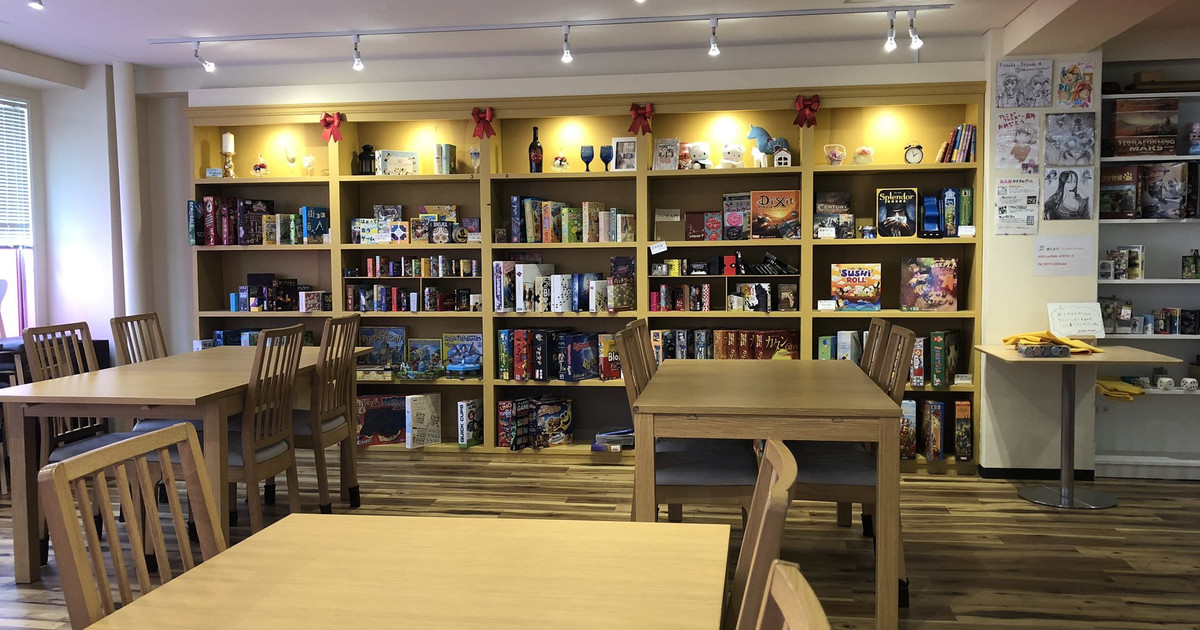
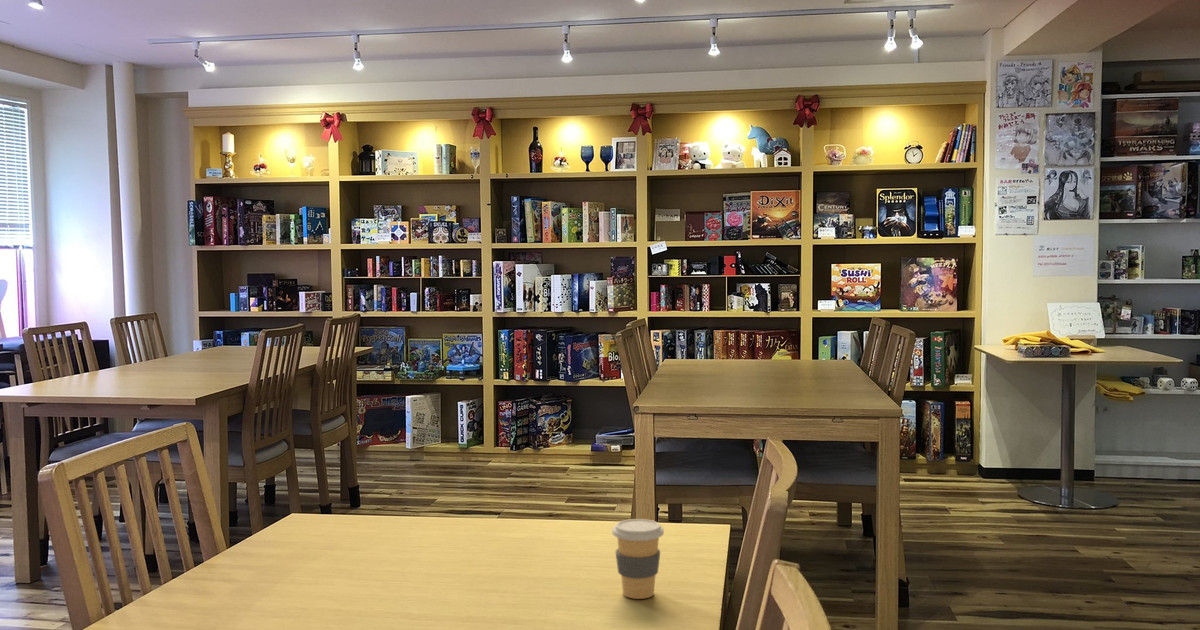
+ coffee cup (638, 559)
